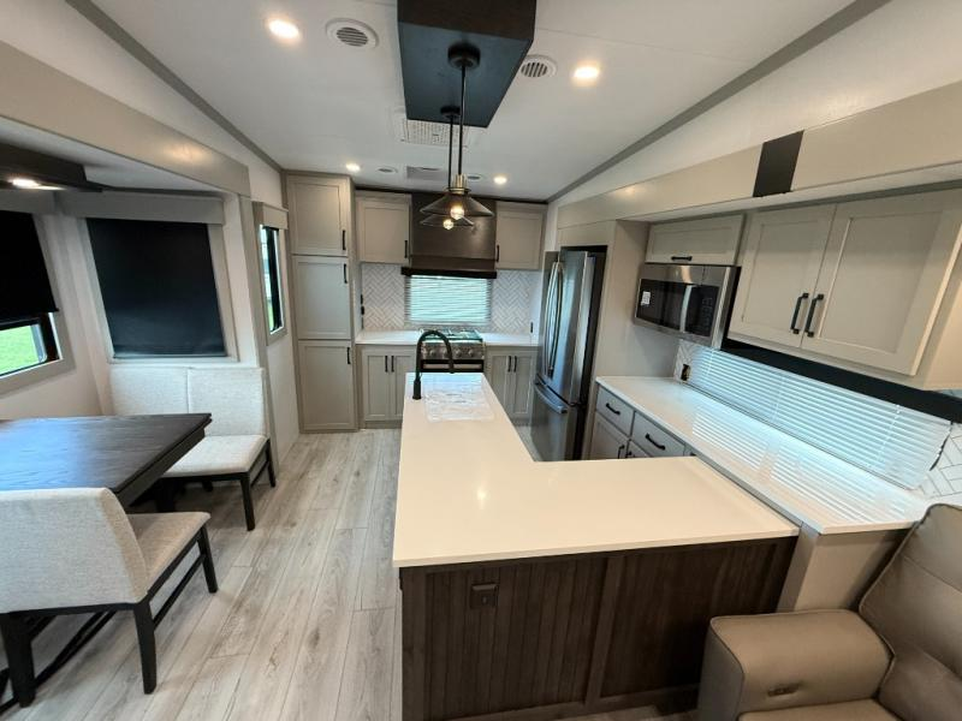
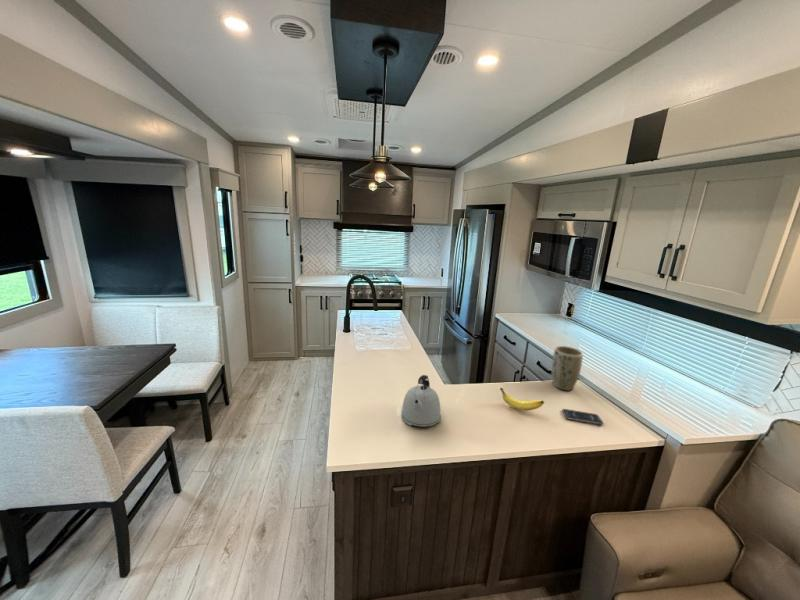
+ banana (520, 401)
+ kettle (421, 396)
+ smartphone (582, 416)
+ plant pot (565, 368)
